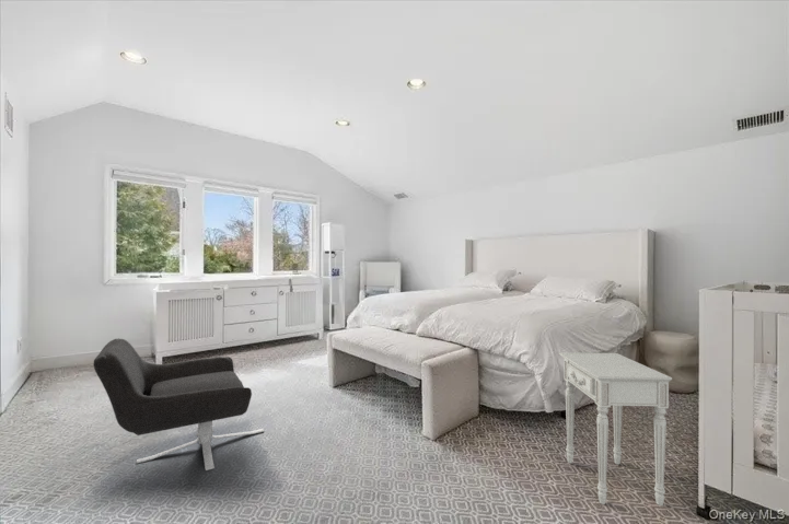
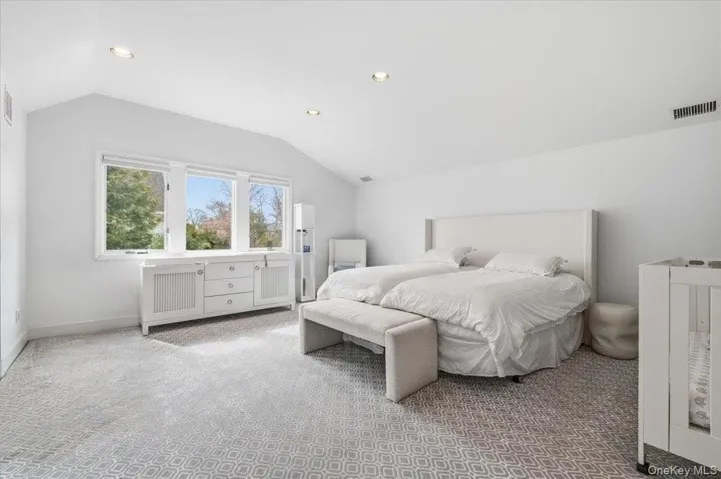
- nightstand (607, 422)
- lounge chair (189, 393)
